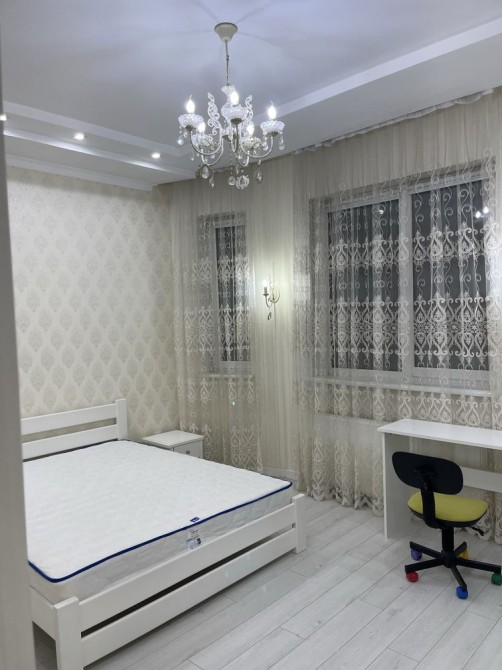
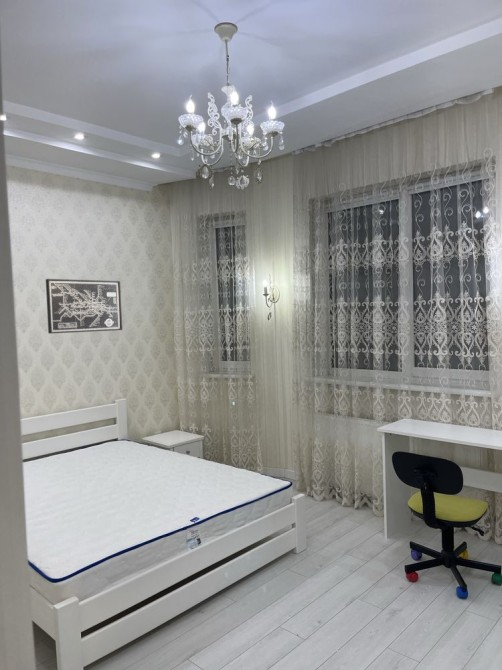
+ wall art (86, 306)
